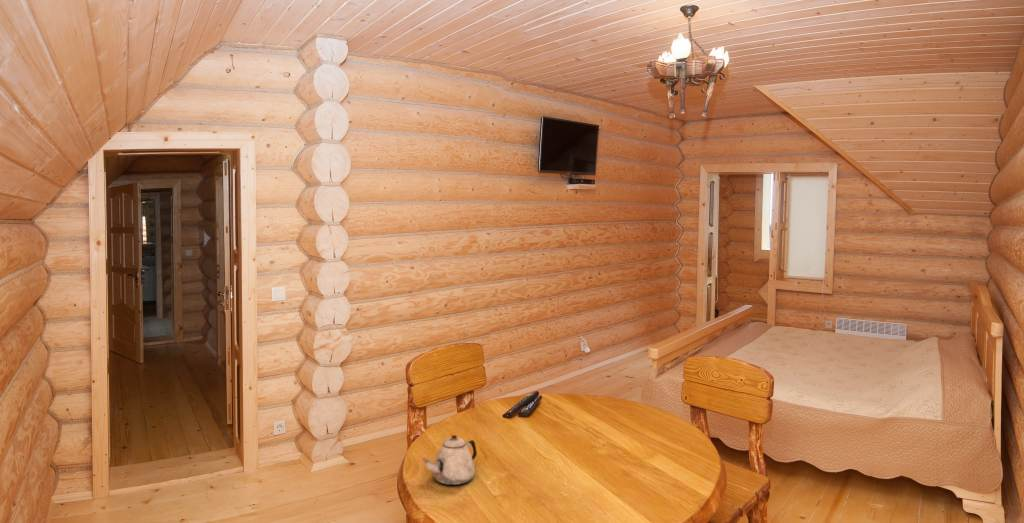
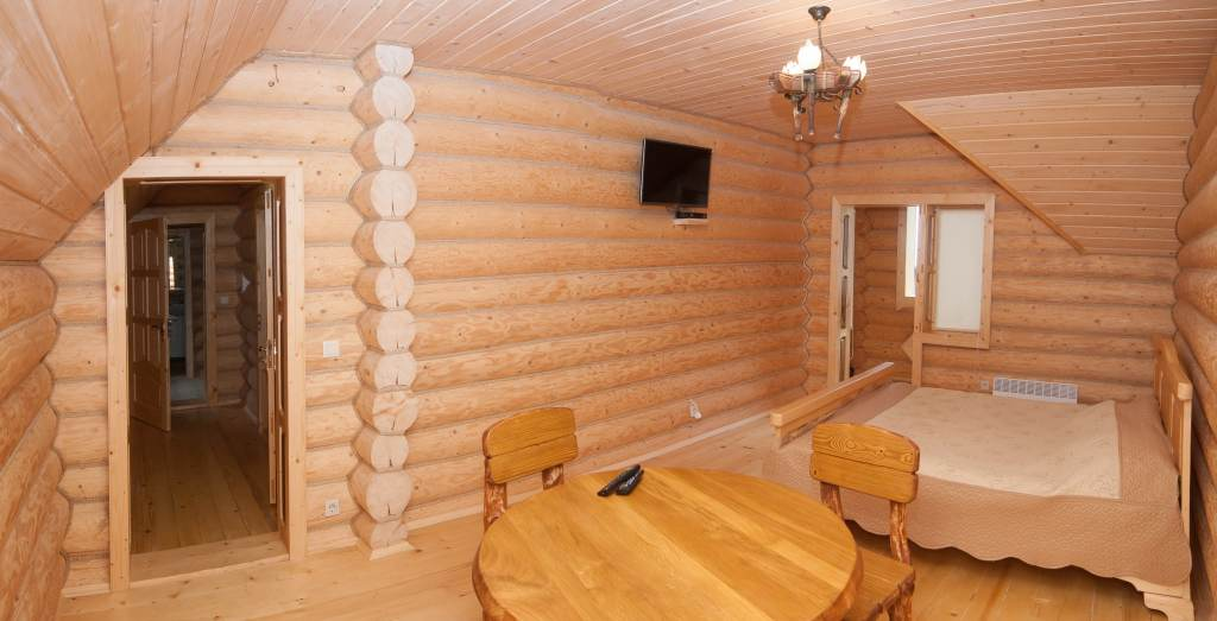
- teapot (450, 458)
